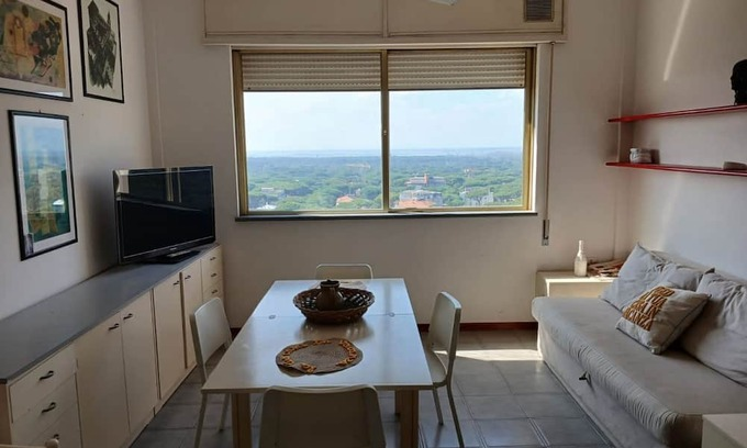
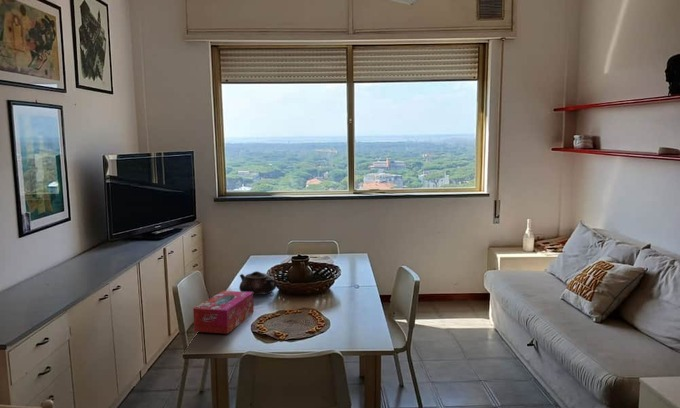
+ tissue box (225, 310)
+ teapot (257, 282)
